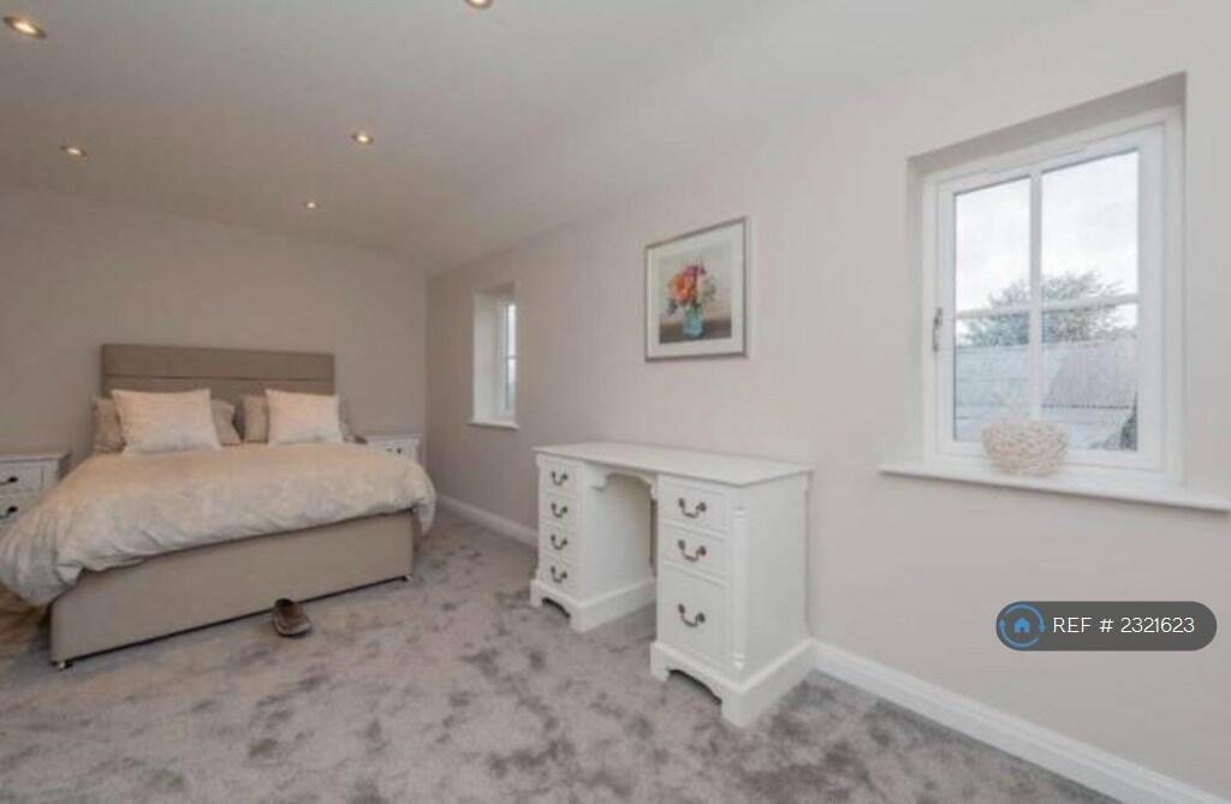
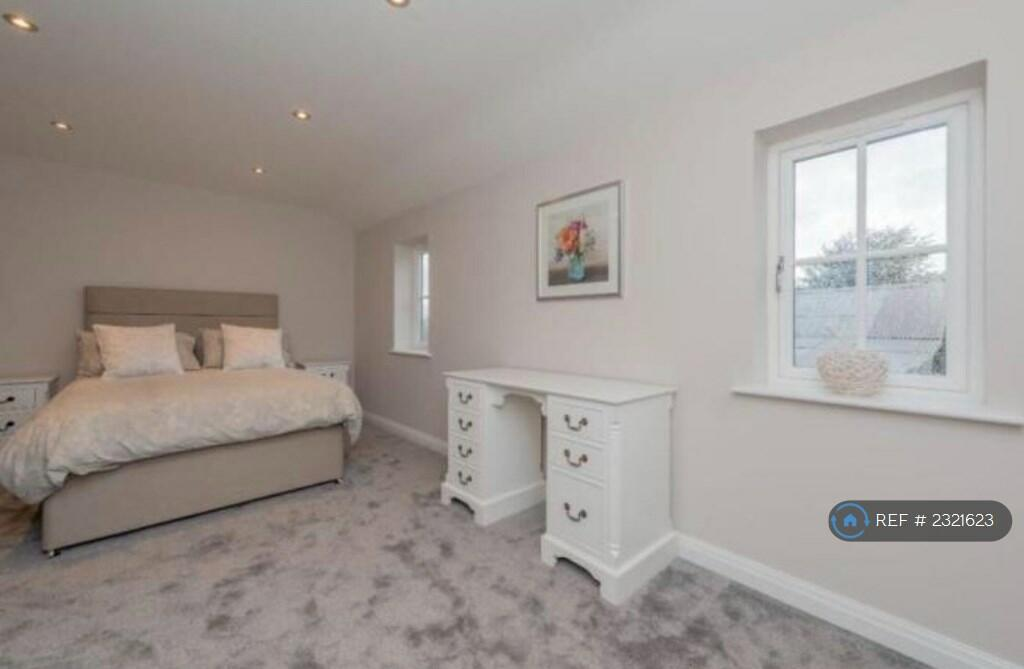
- shoe (290, 615)
